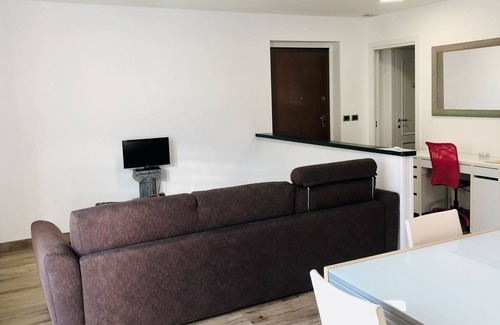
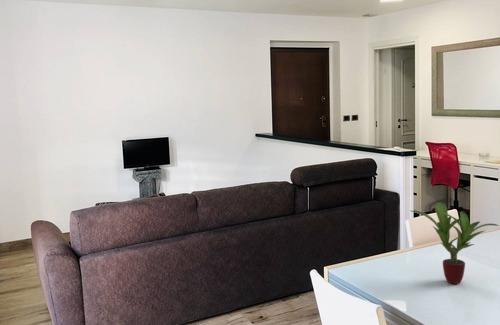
+ potted plant (452, 242)
